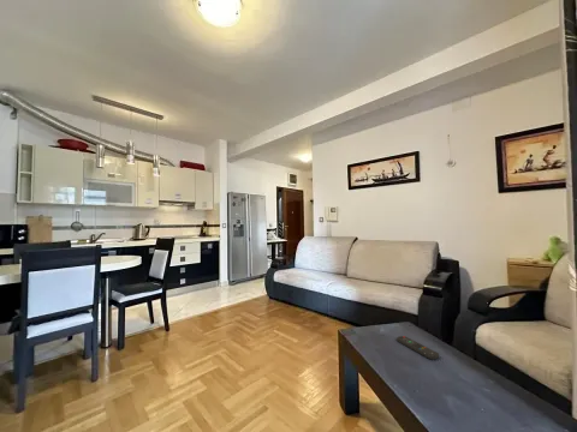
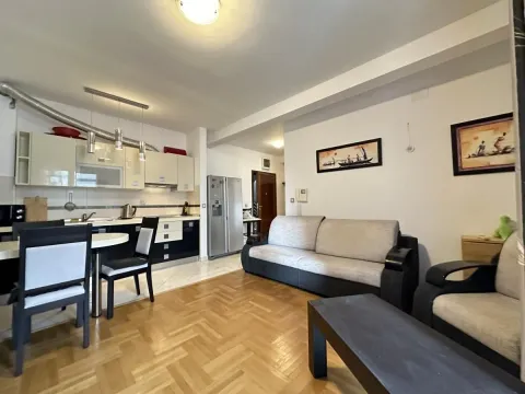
- remote control (416, 346)
